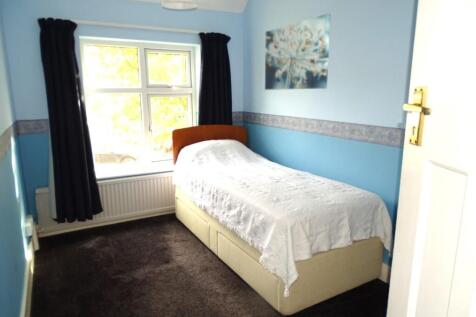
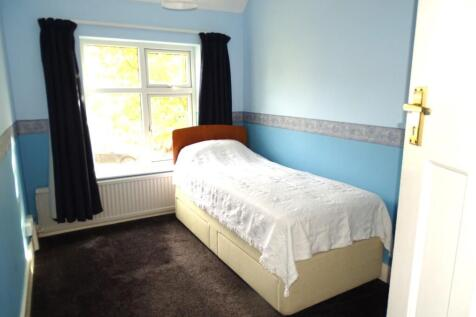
- wall art (293, 57)
